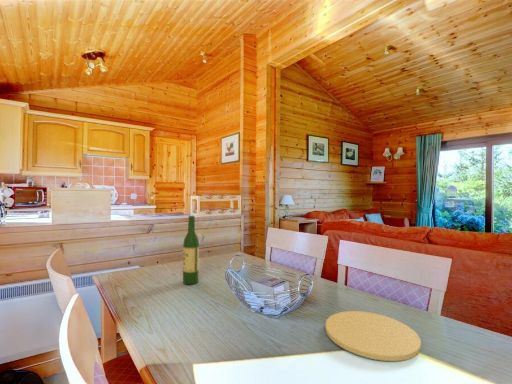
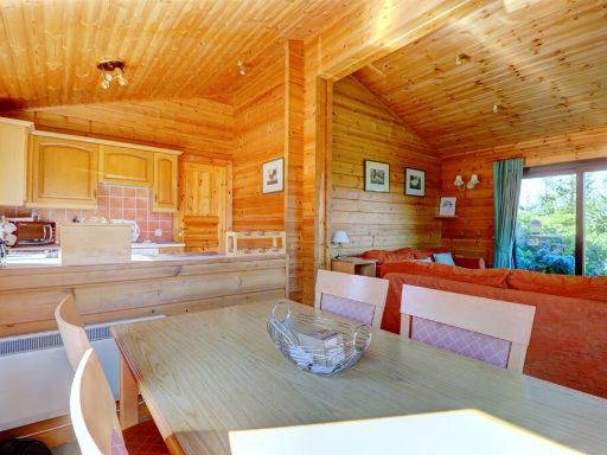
- wine bottle (191, 249)
- plate (371, 329)
